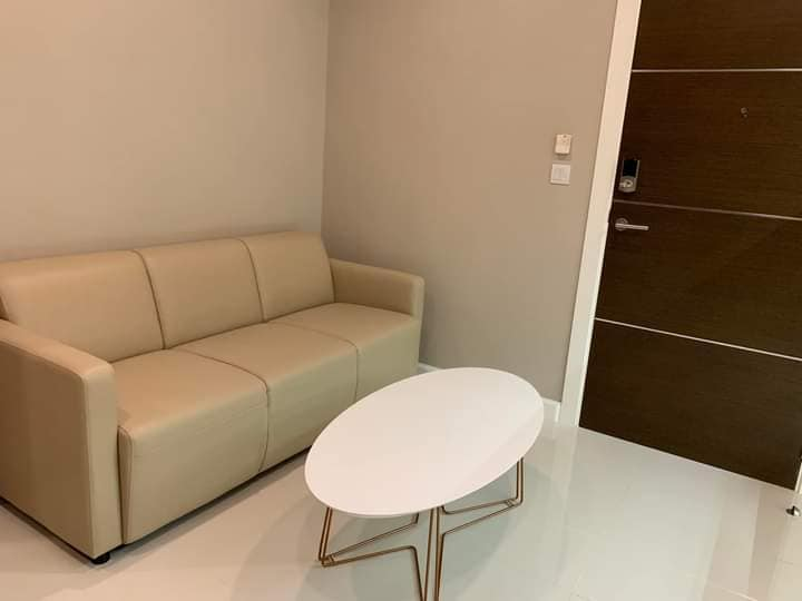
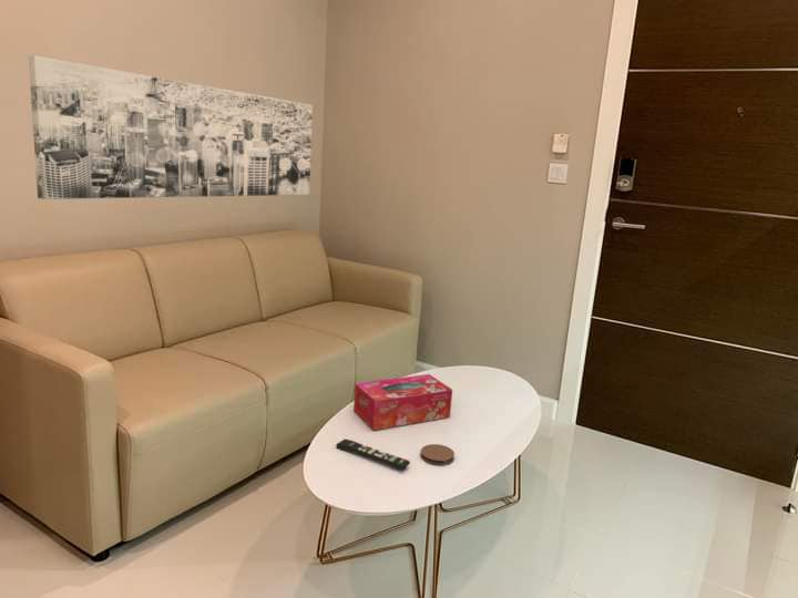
+ remote control (371, 453)
+ wall art (202, 142)
+ coaster (437, 454)
+ tissue box (402, 400)
